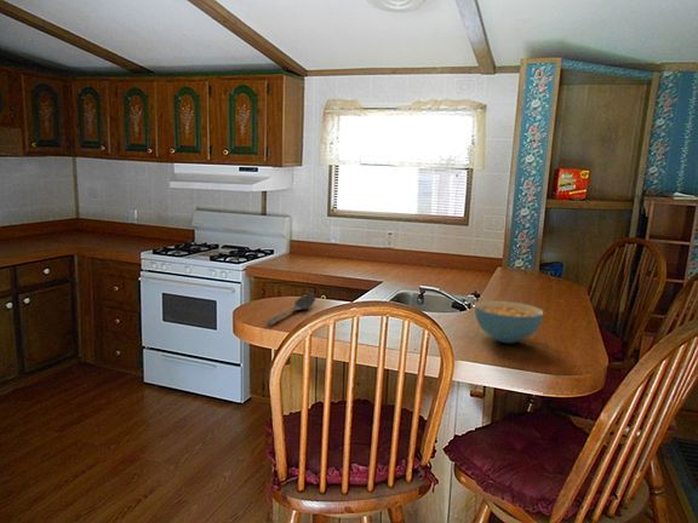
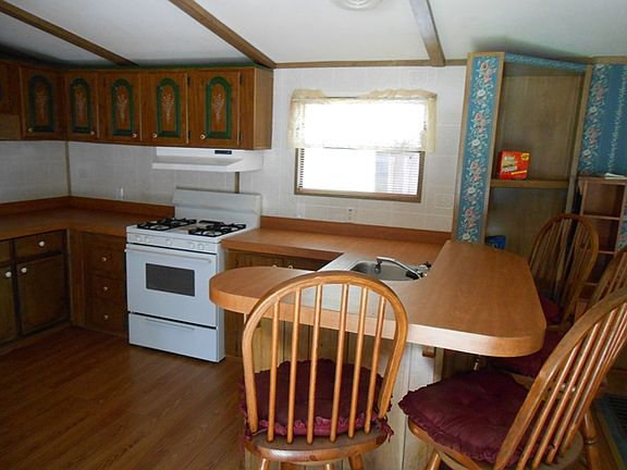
- stirrer (291, 309)
- cereal bowl (507, 323)
